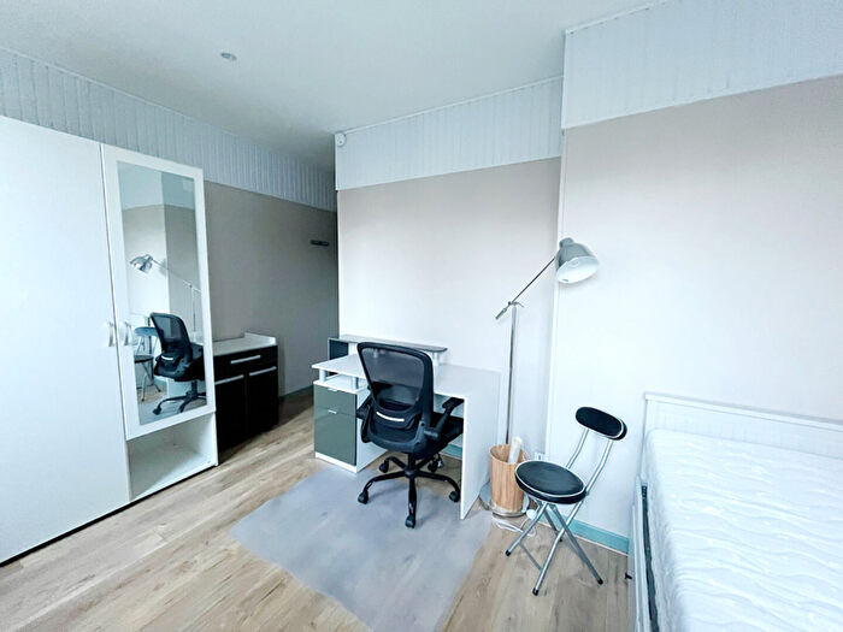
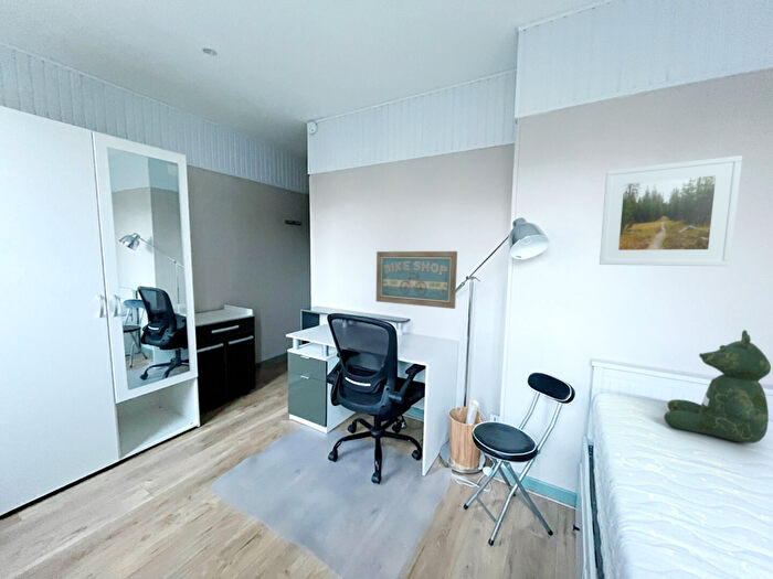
+ wall art (413, 278)
+ teddy bear (716, 380)
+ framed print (664, 215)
